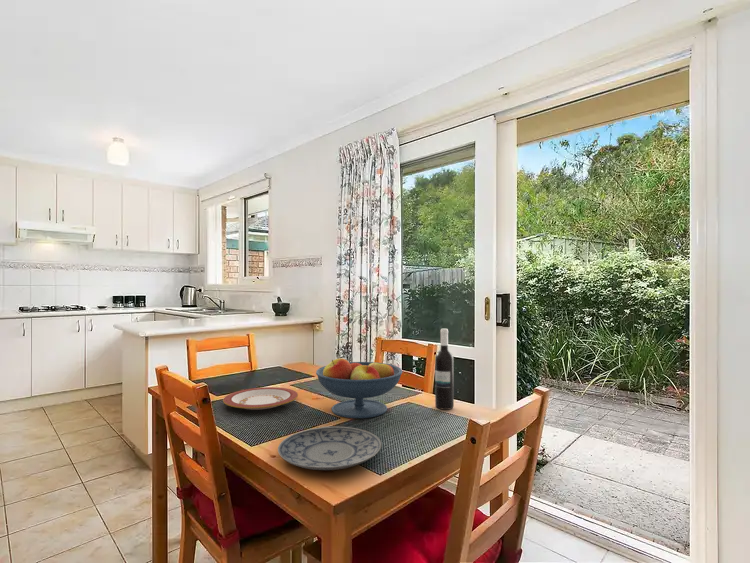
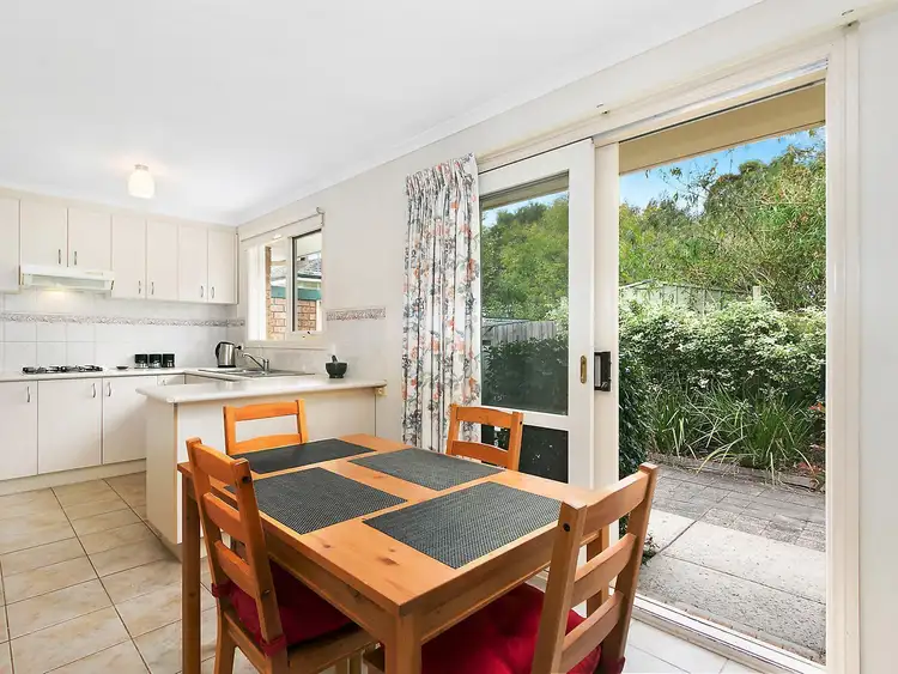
- plate (261, 399)
- wine bottle (444, 368)
- fruit bowl (359, 382)
- plate (330, 449)
